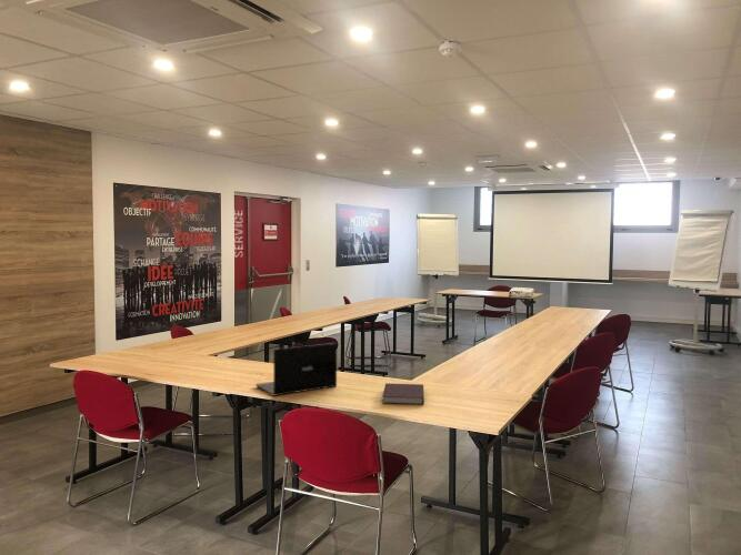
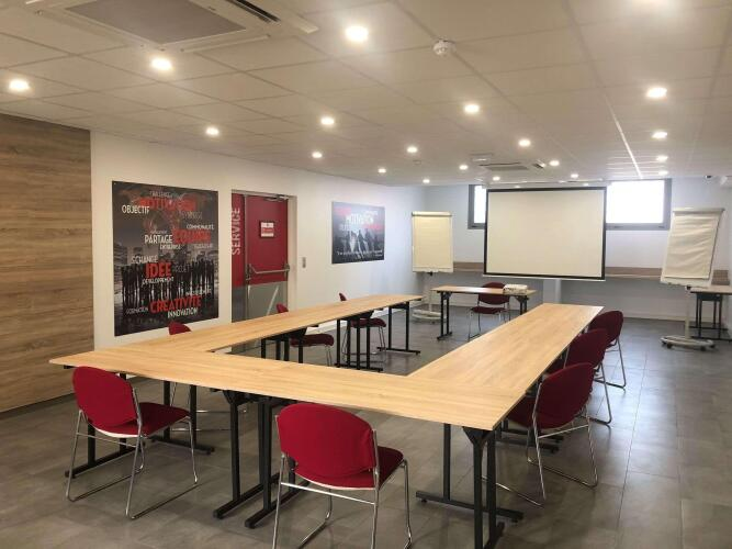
- laptop (296, 364)
- notebook (403, 393)
